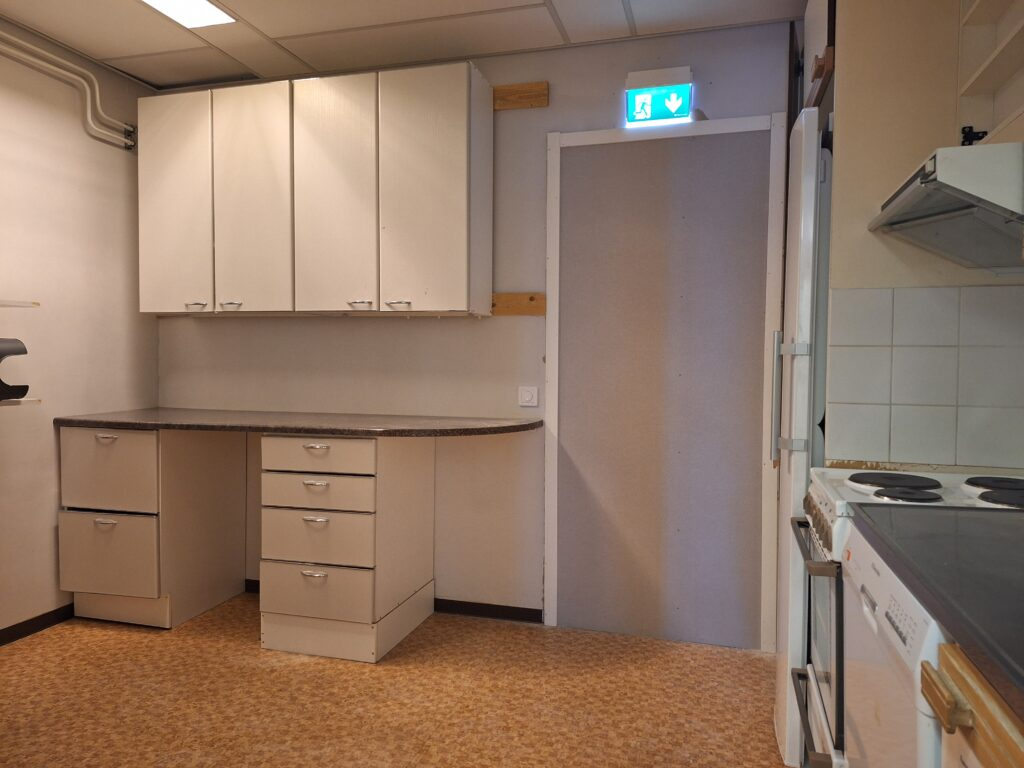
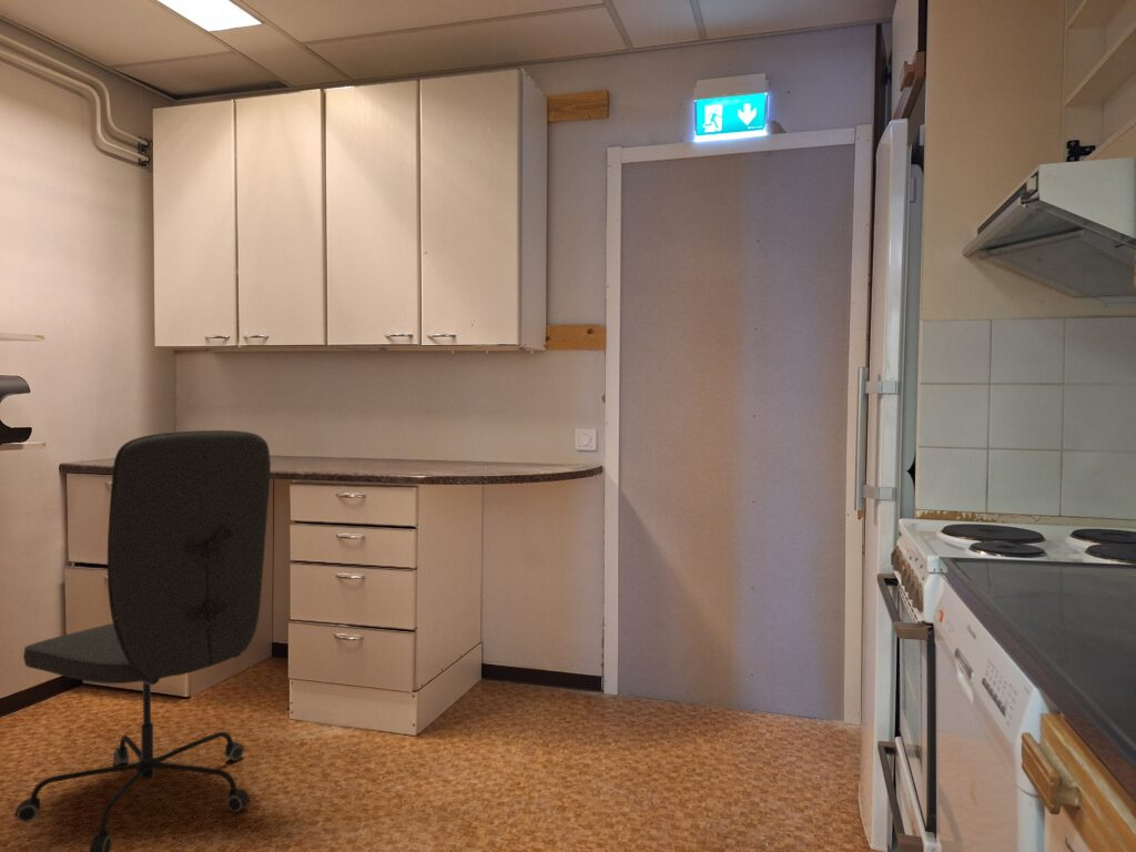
+ office chair (148, 616)
